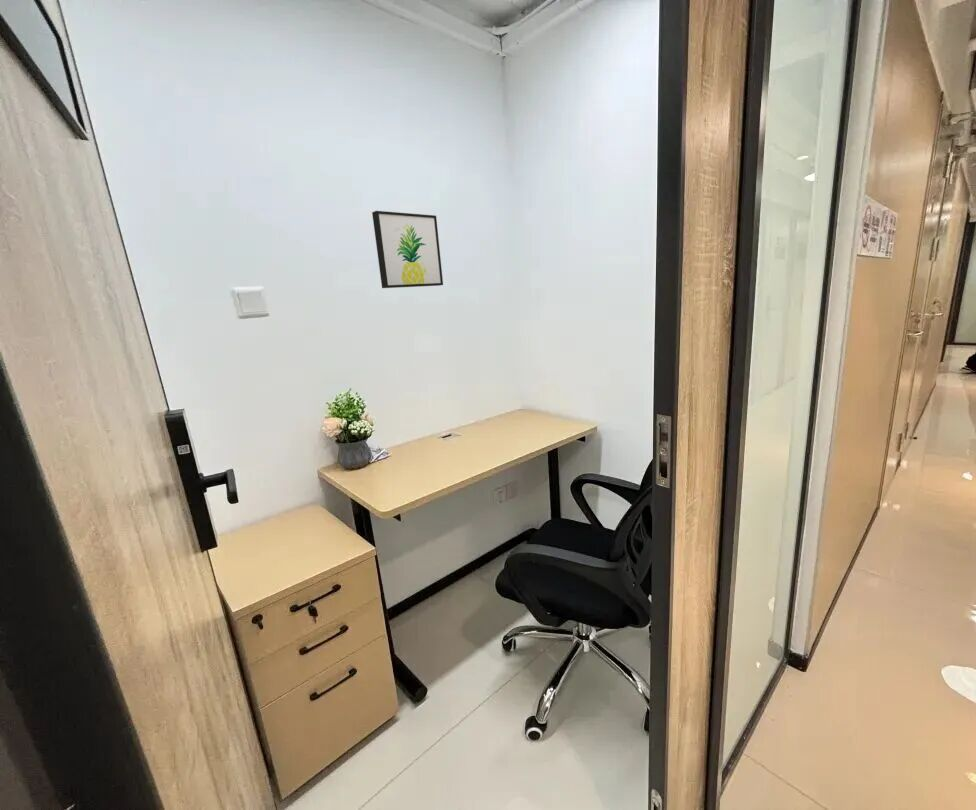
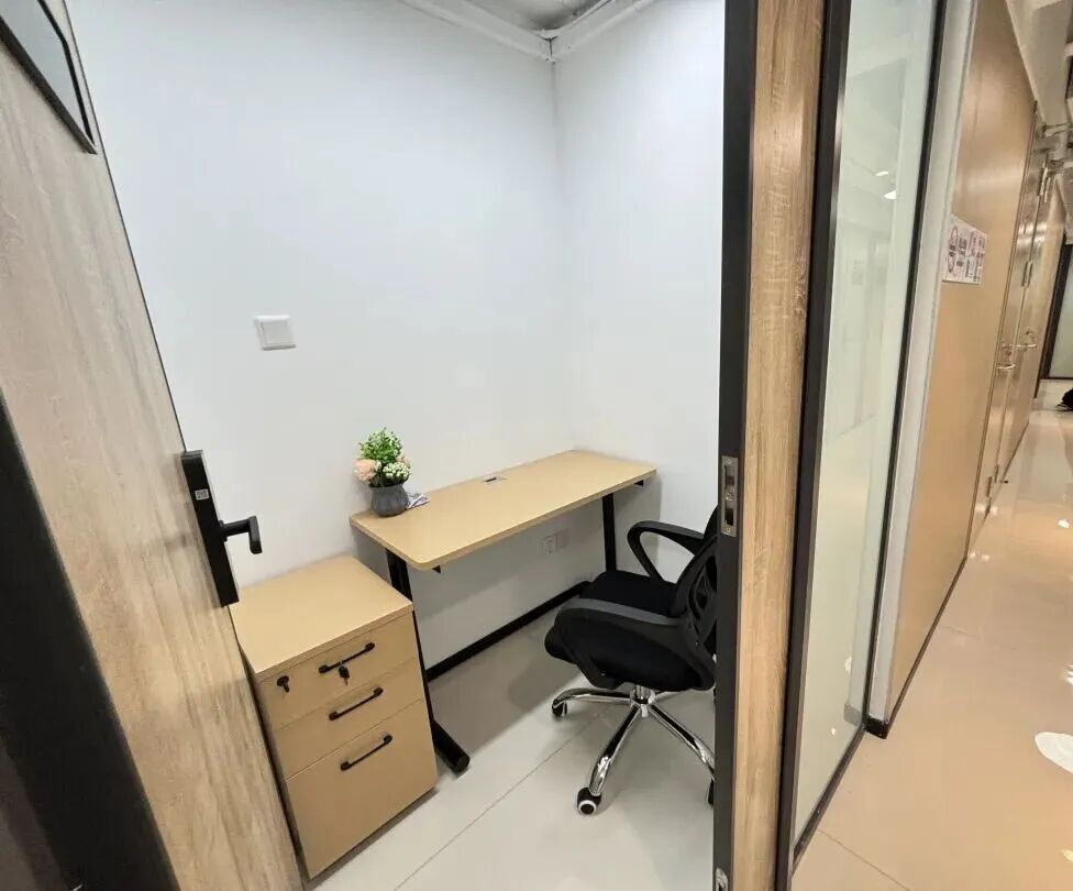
- wall art (409, 250)
